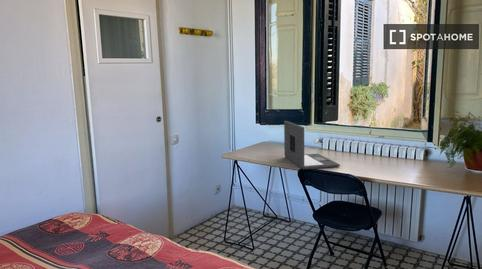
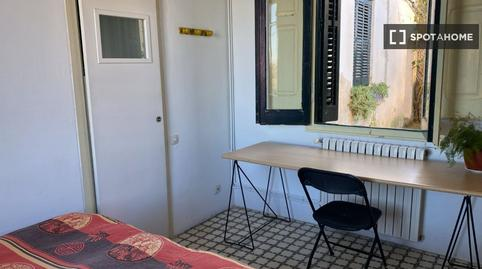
- laptop (303, 142)
